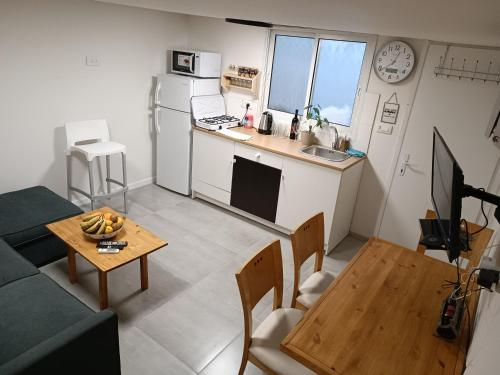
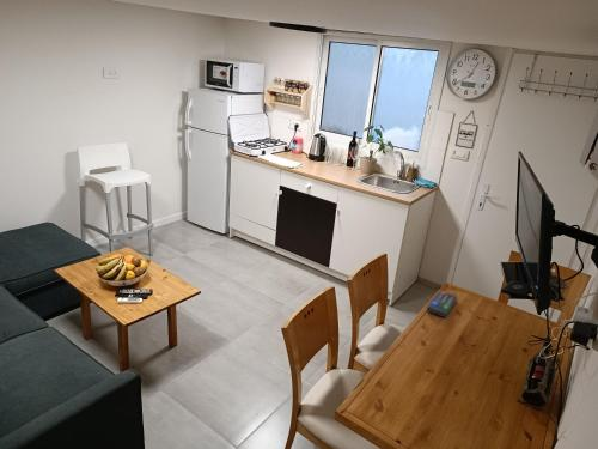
+ remote control (443, 303)
